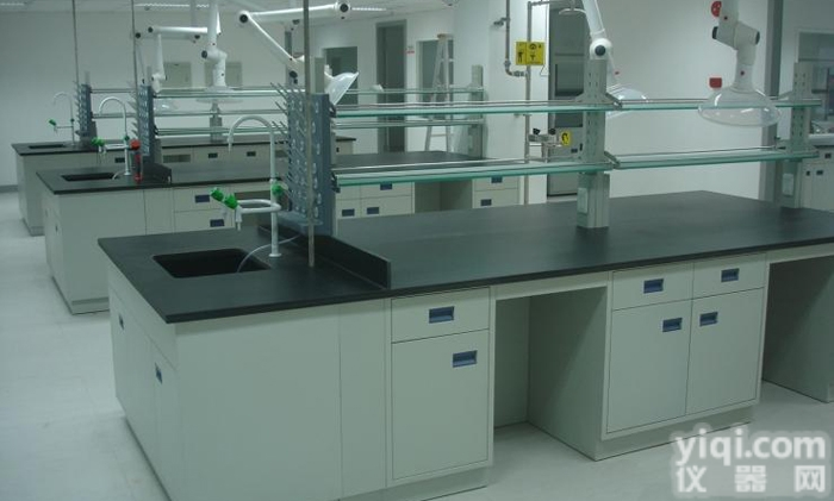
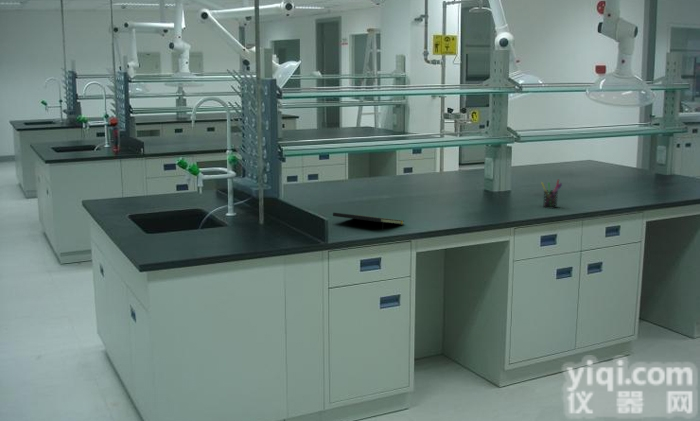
+ pen holder (551, 193)
+ notepad (368, 218)
